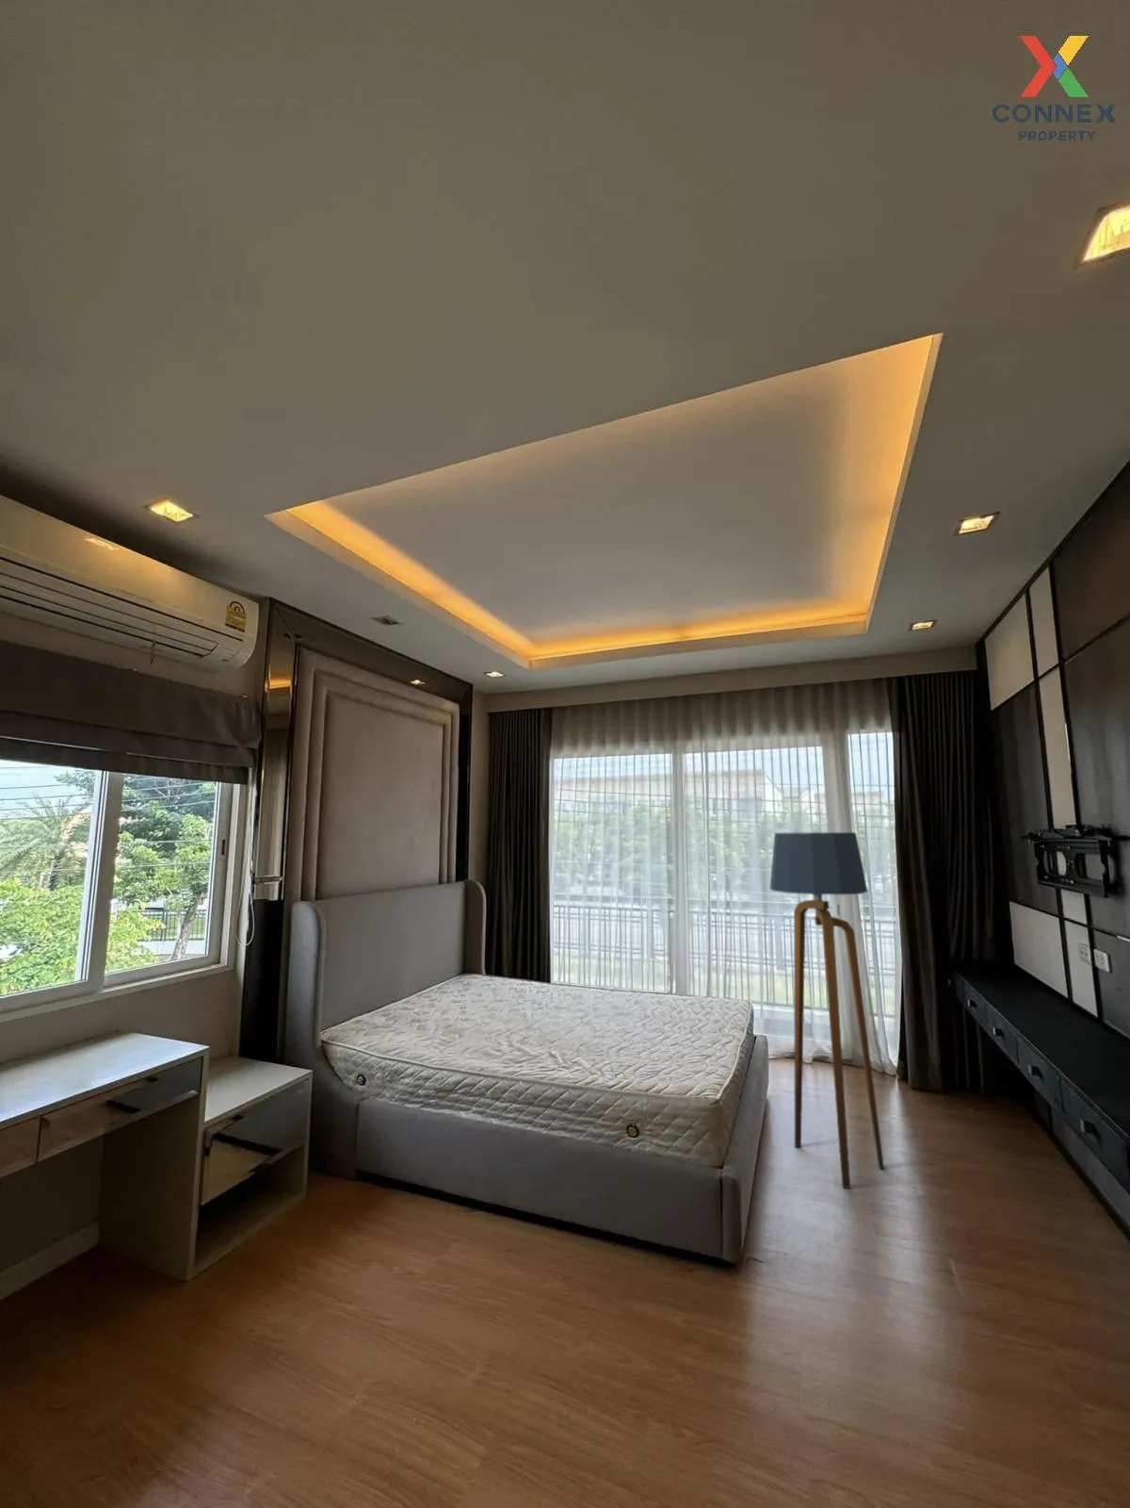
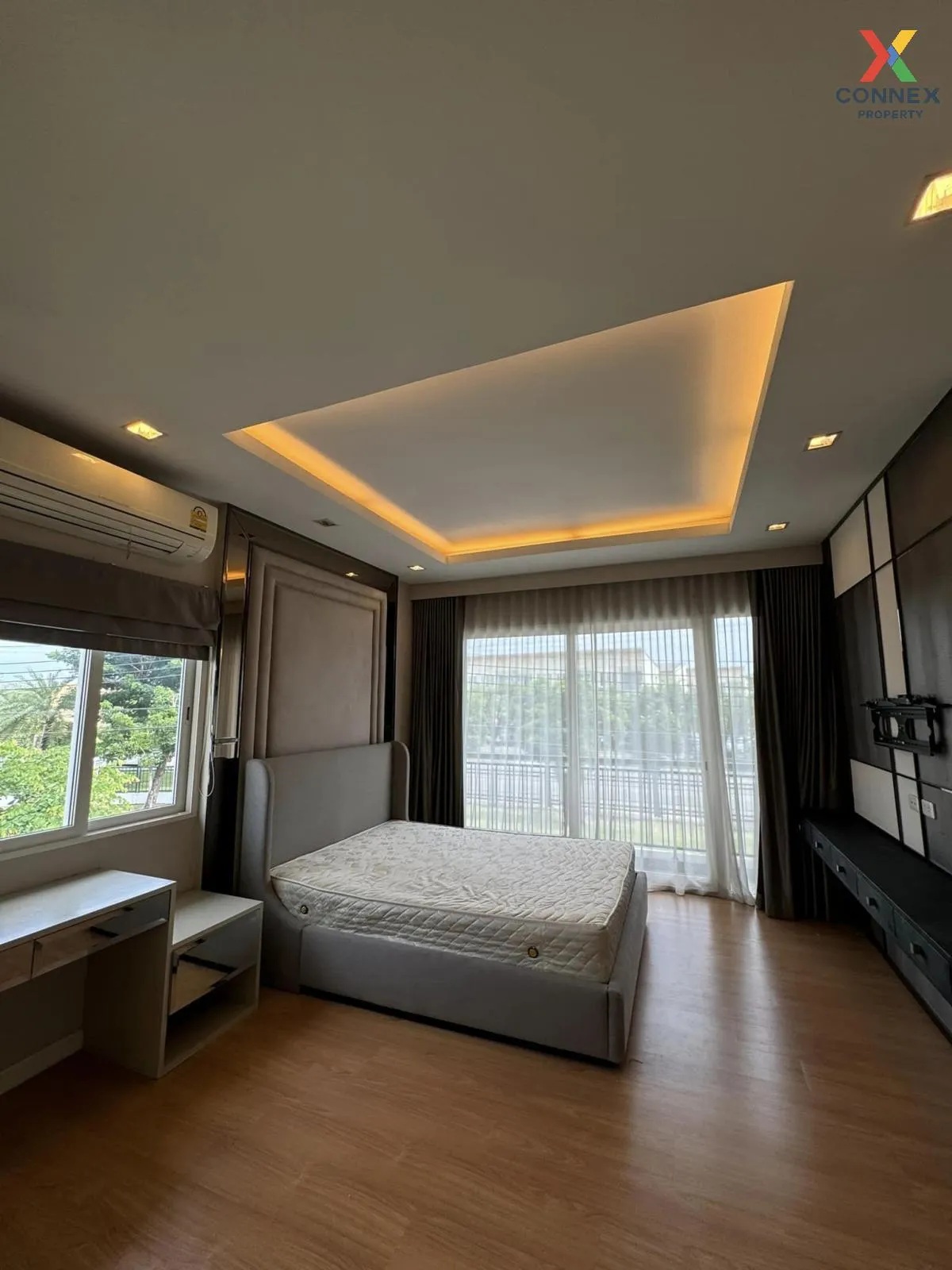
- floor lamp (827, 991)
